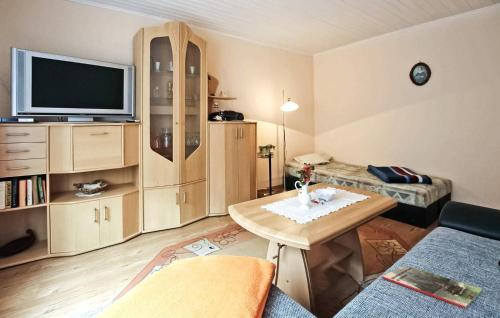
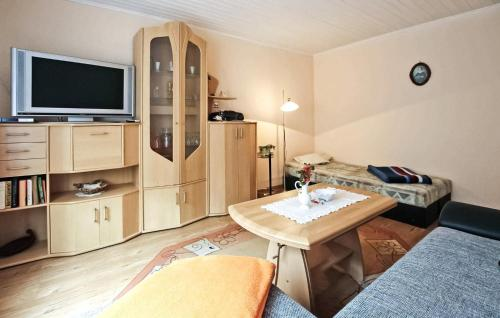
- magazine (429, 282)
